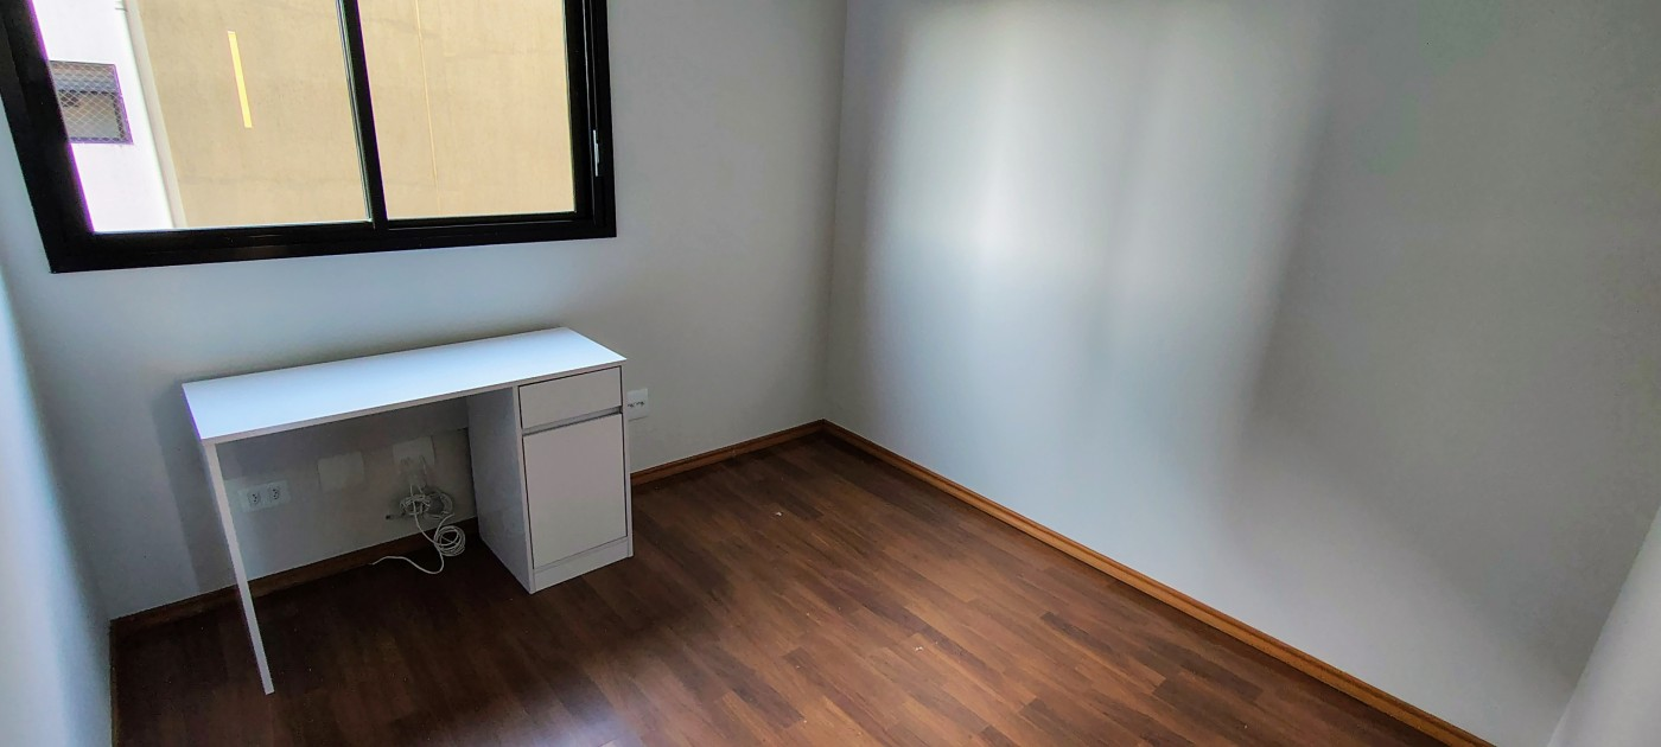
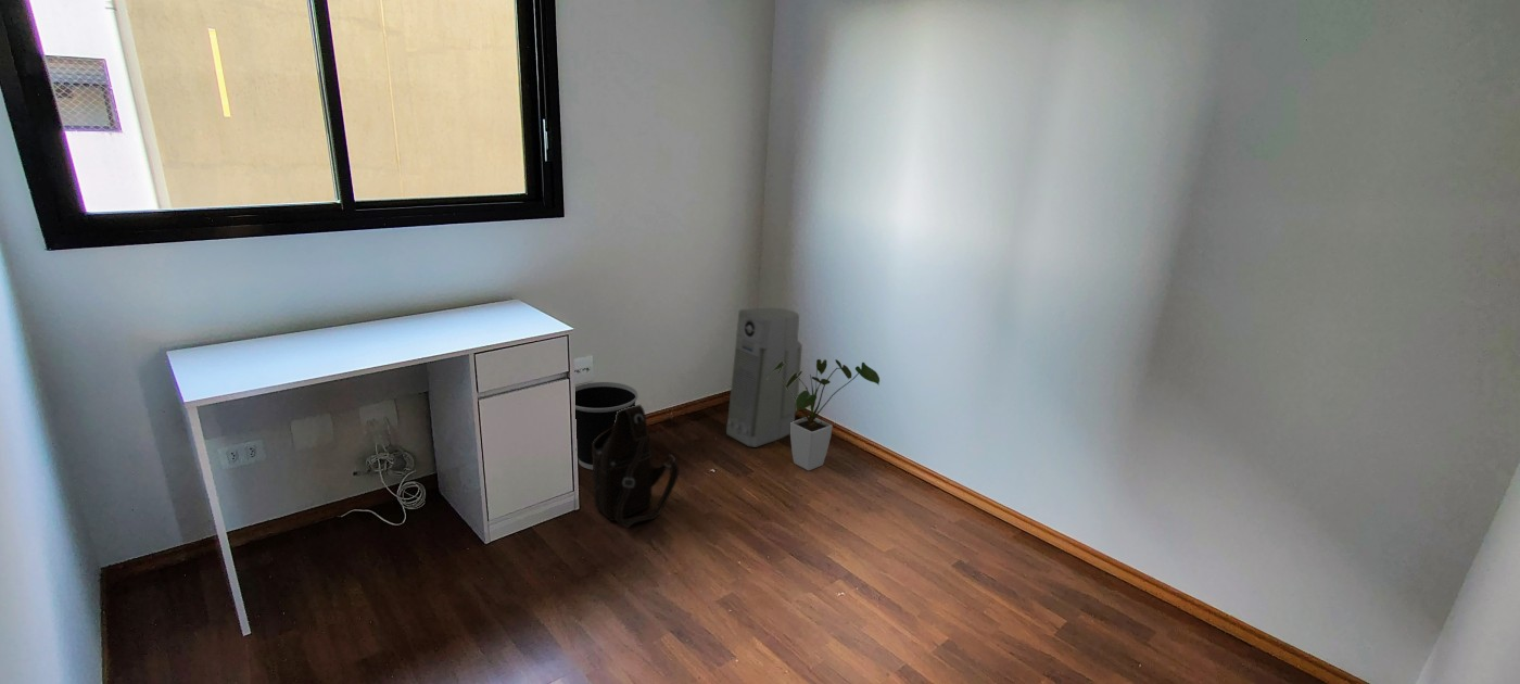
+ house plant (818, 414)
+ wastebasket (601, 427)
+ shoulder bag (632, 457)
+ air purifier (767, 373)
